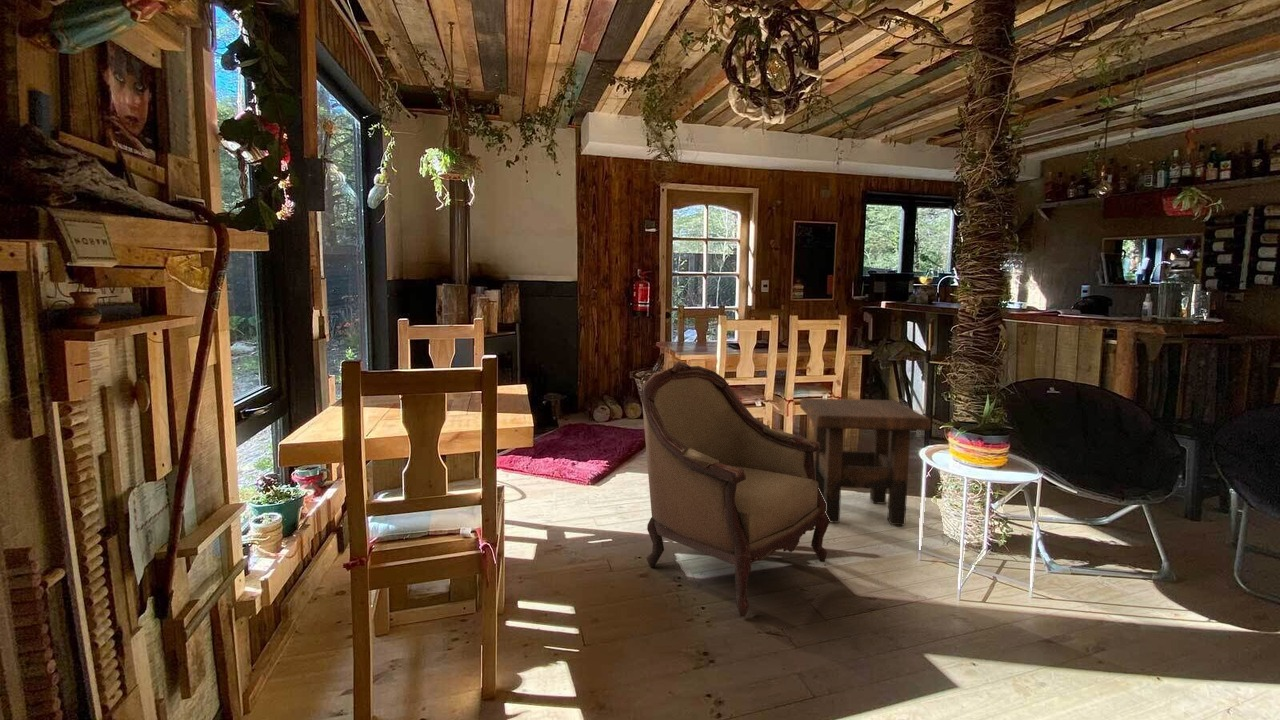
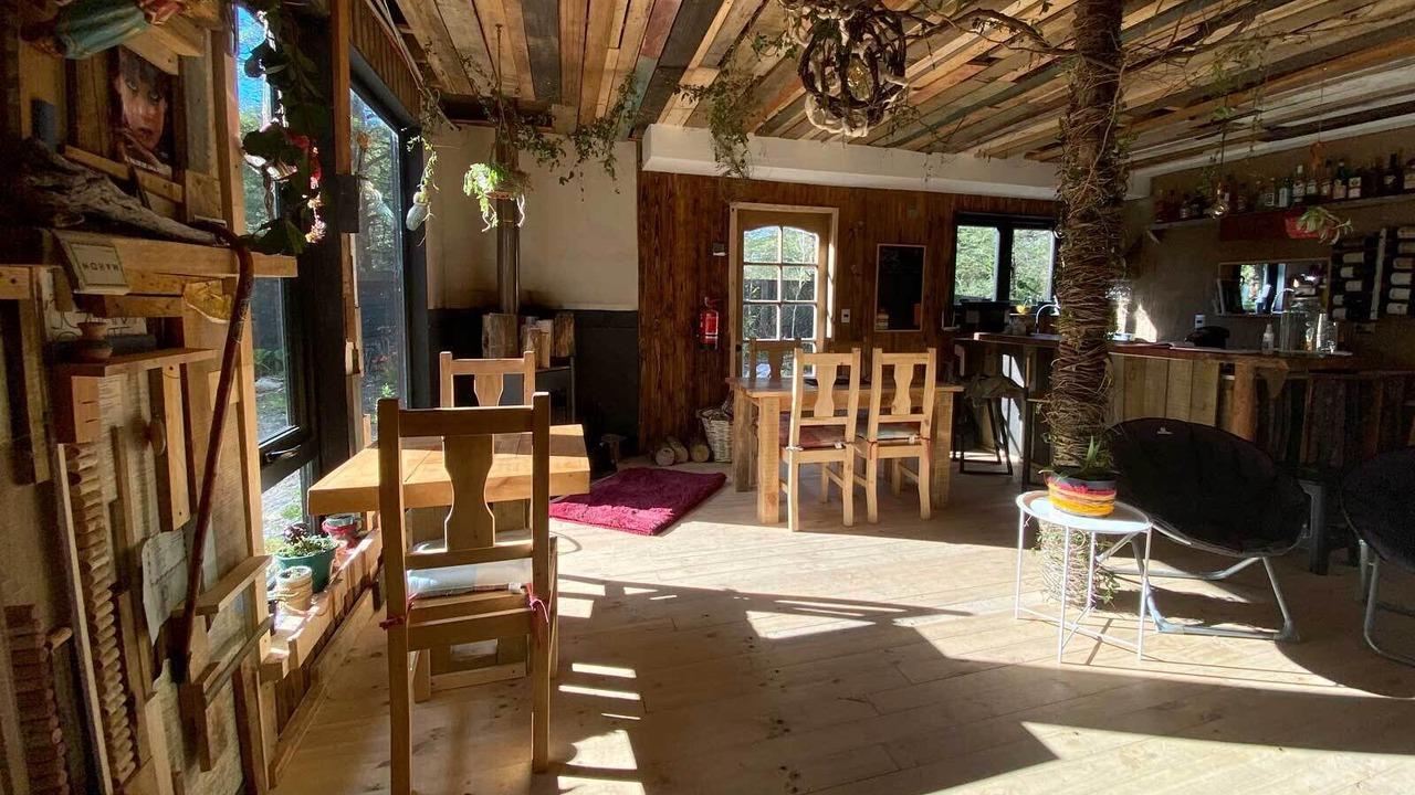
- armchair (729, 467)
- side table (857, 459)
